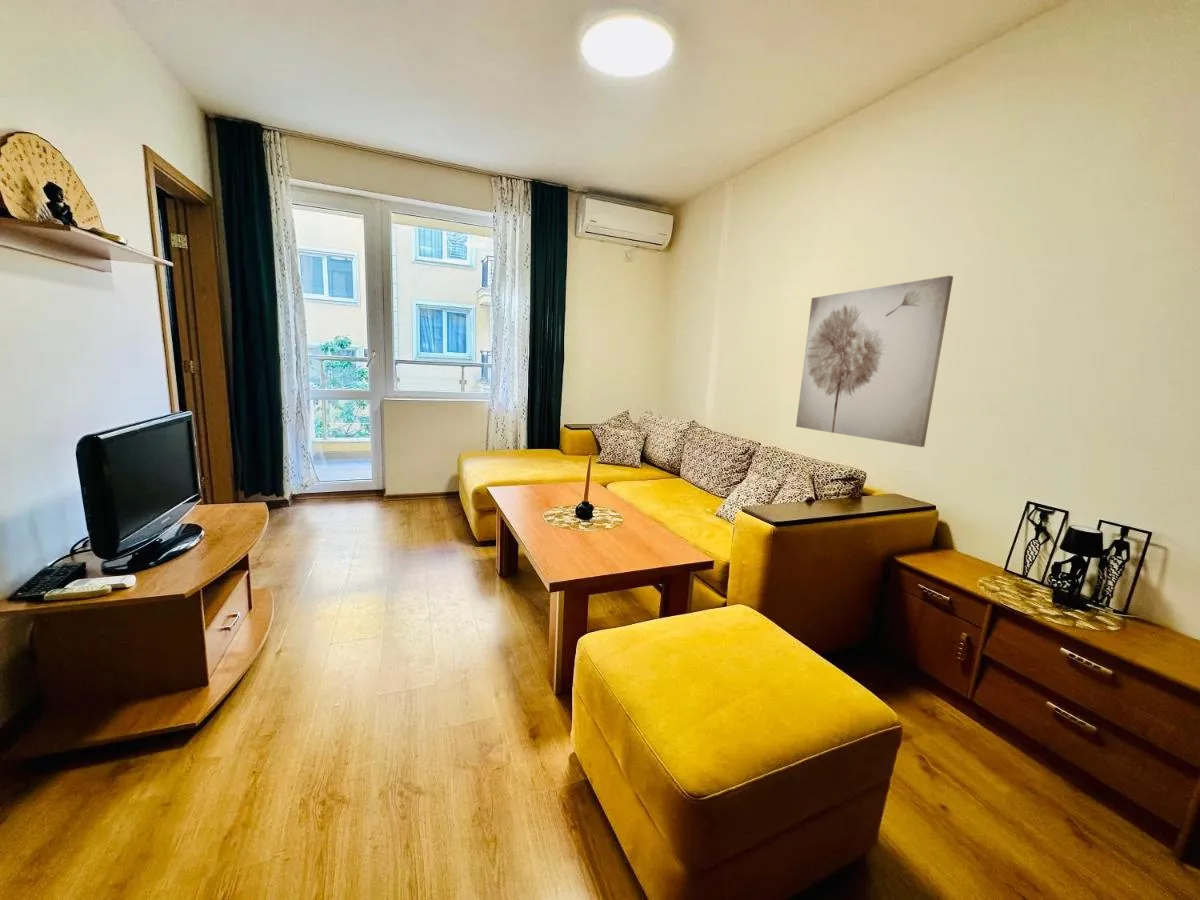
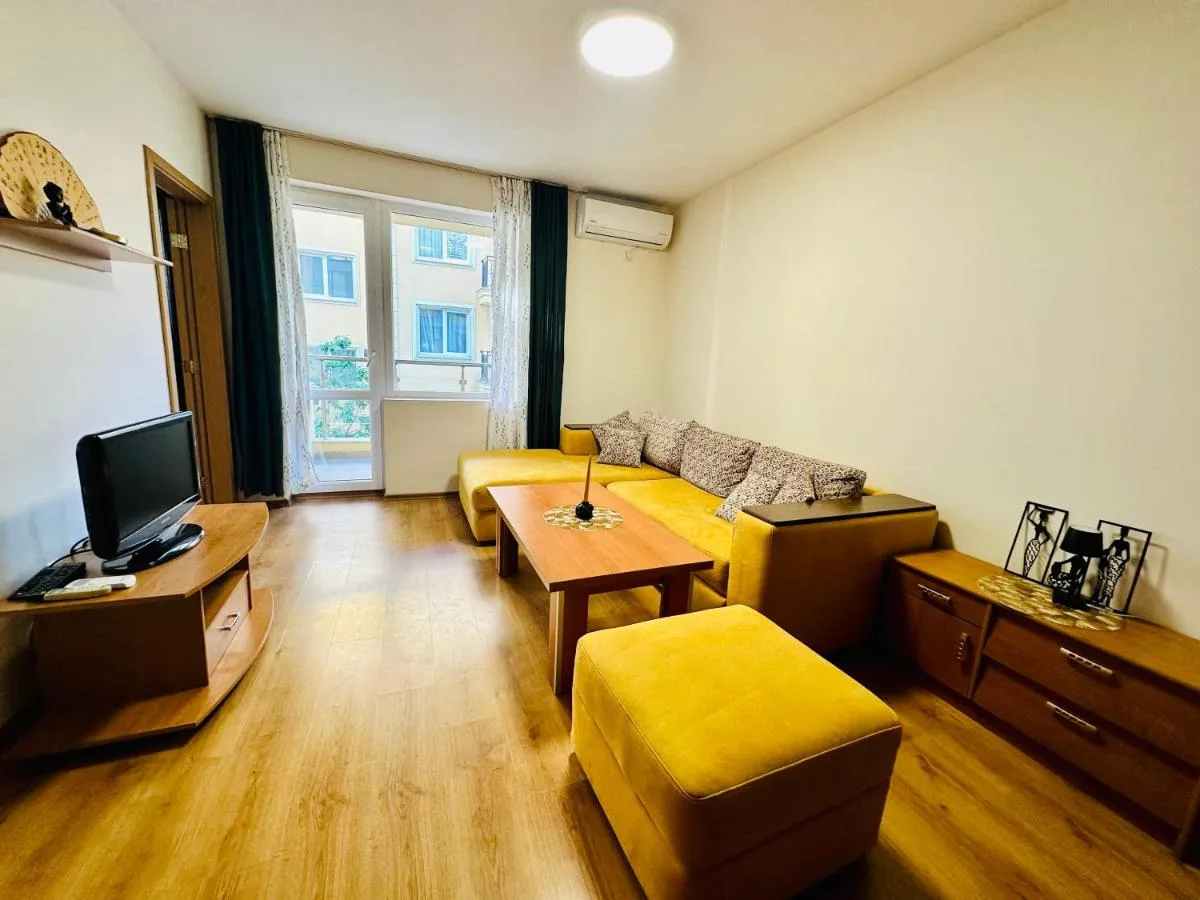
- wall art (861, 363)
